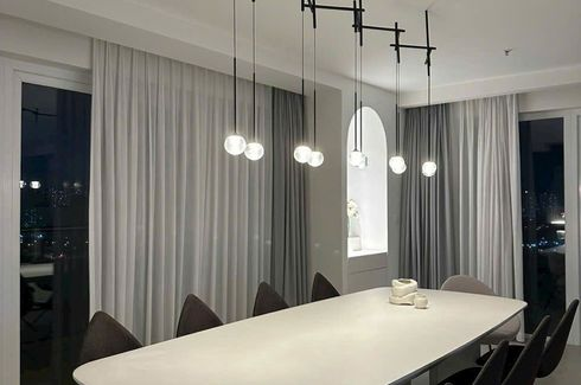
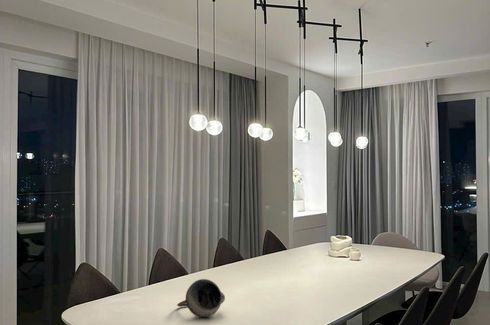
+ teapot (198, 294)
